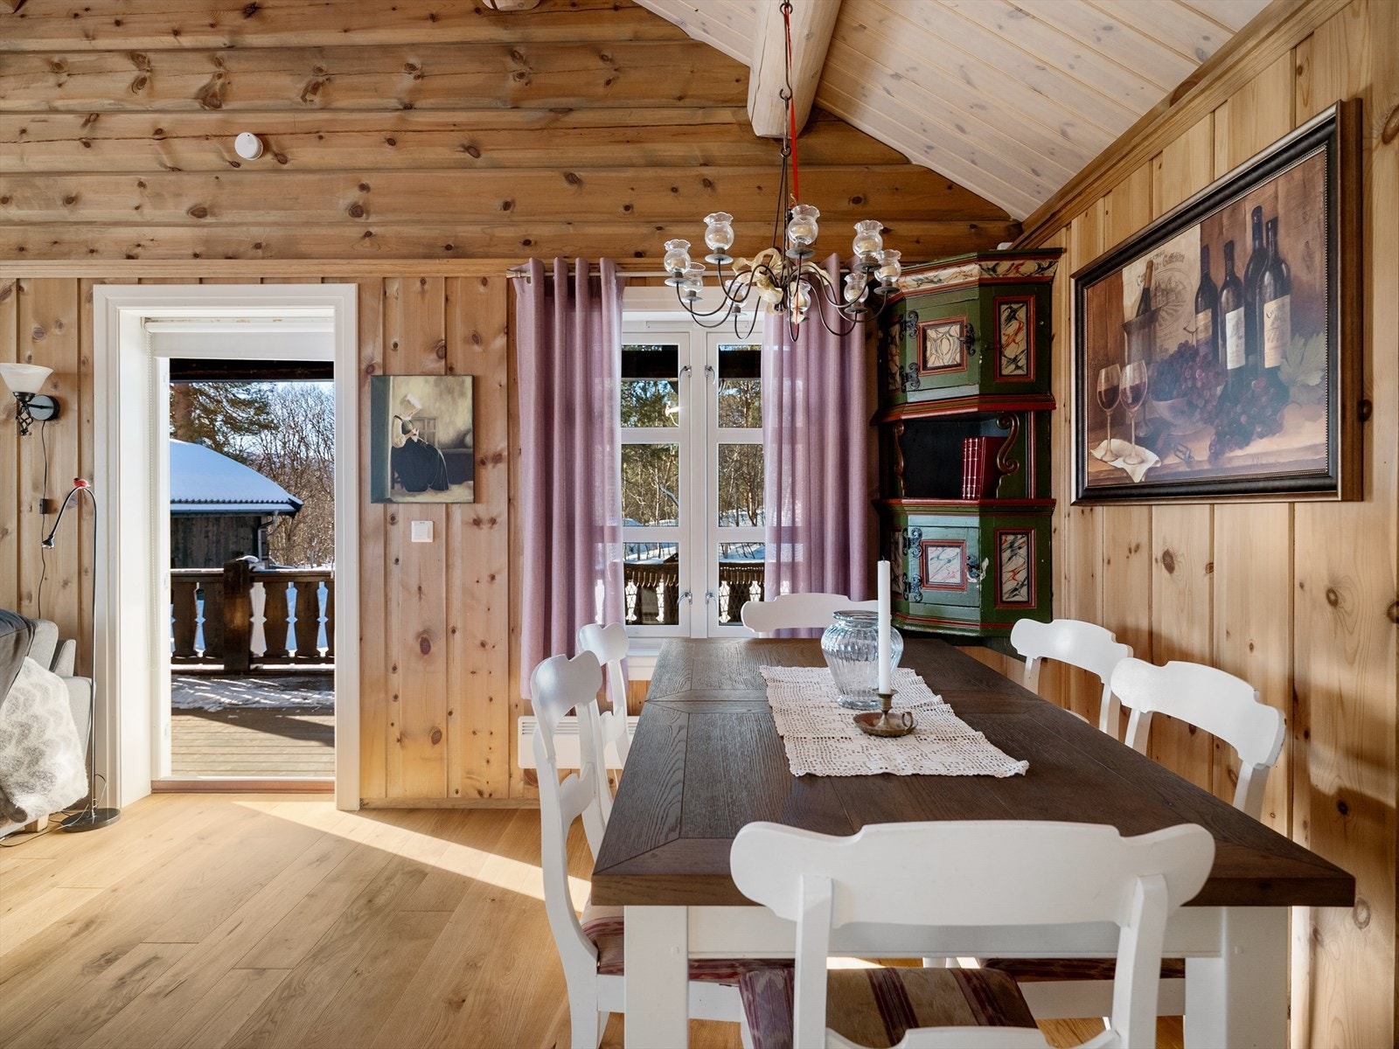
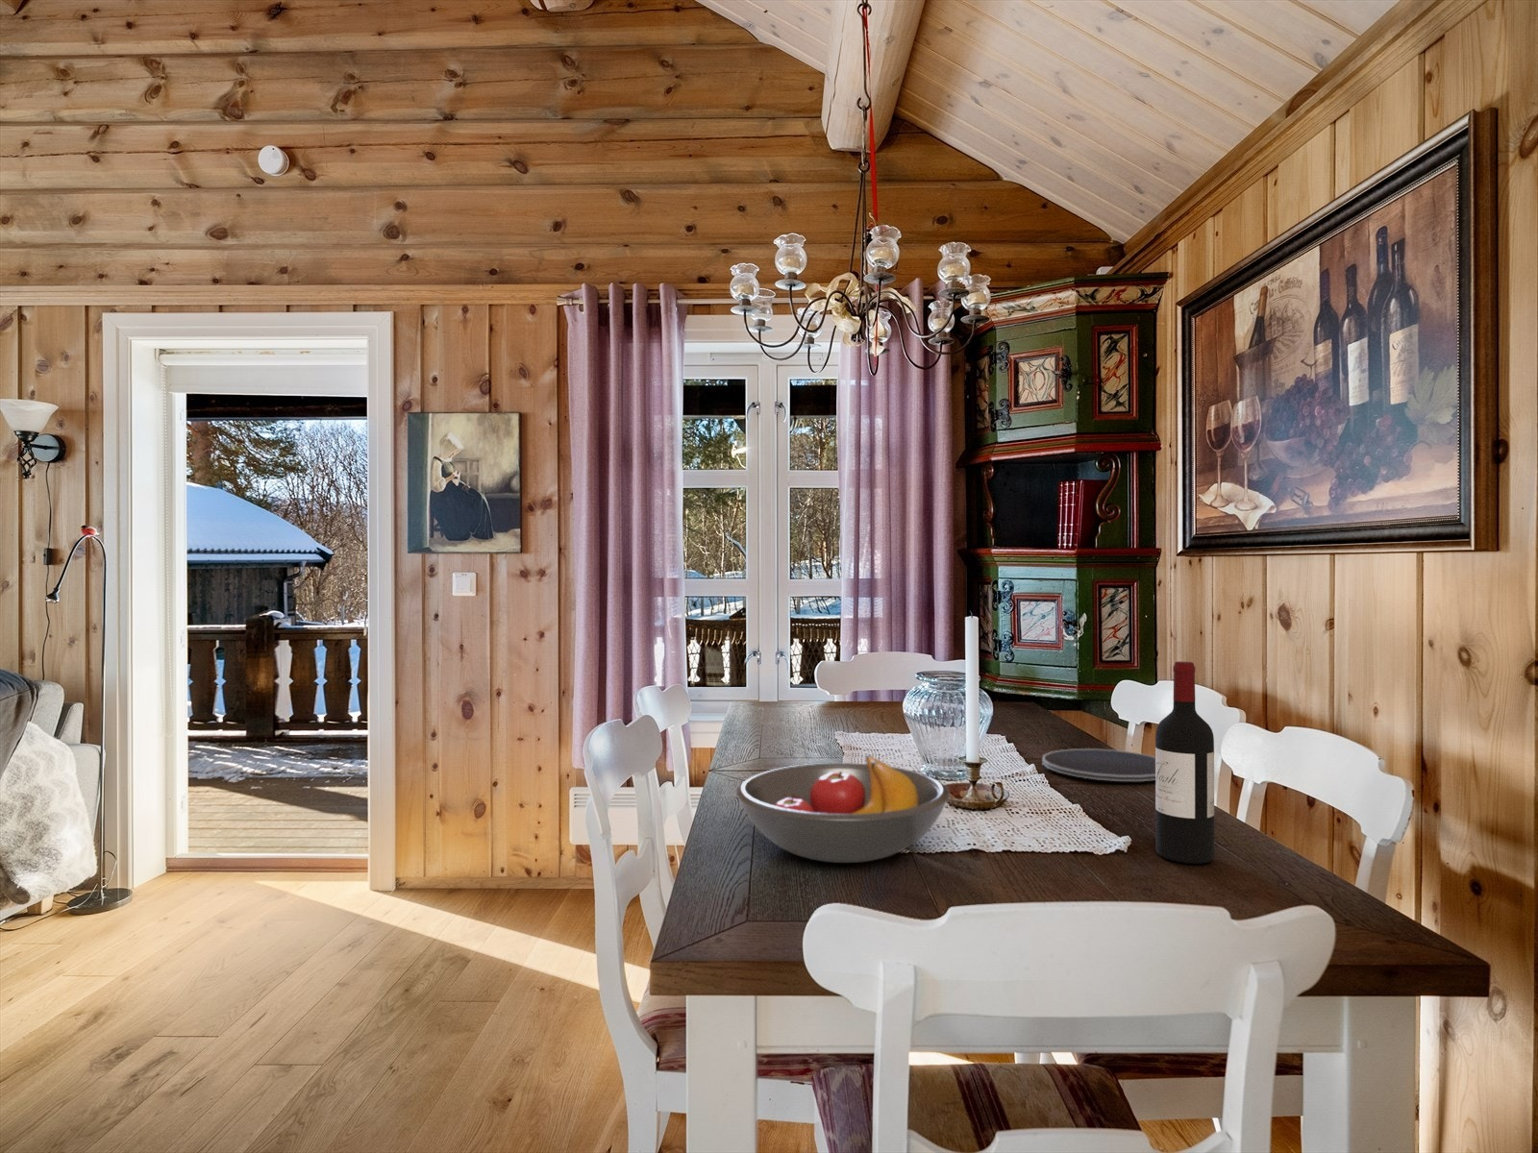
+ fruit bowl (842, 809)
+ wine bottle (1184, 759)
+ plate (1107, 765)
